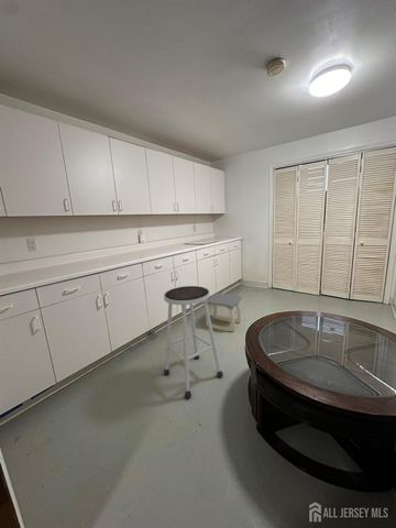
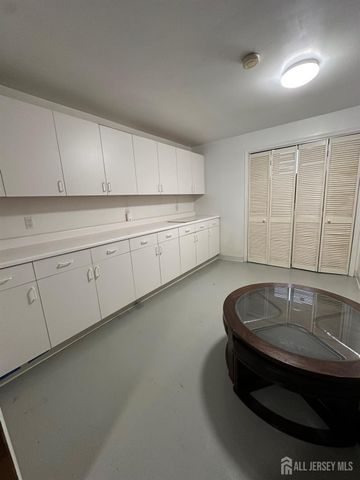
- stool (224, 307)
- stool (189, 334)
